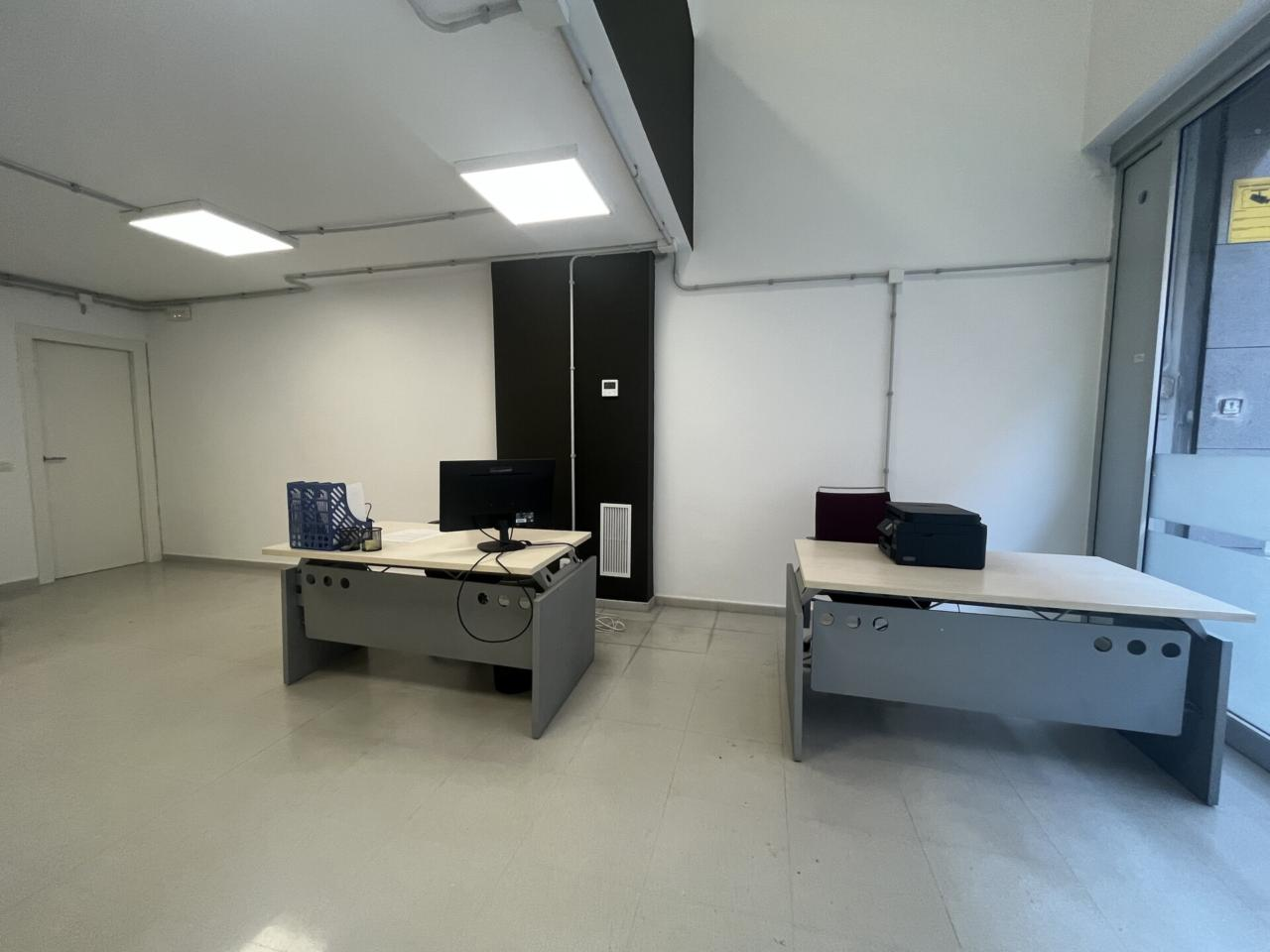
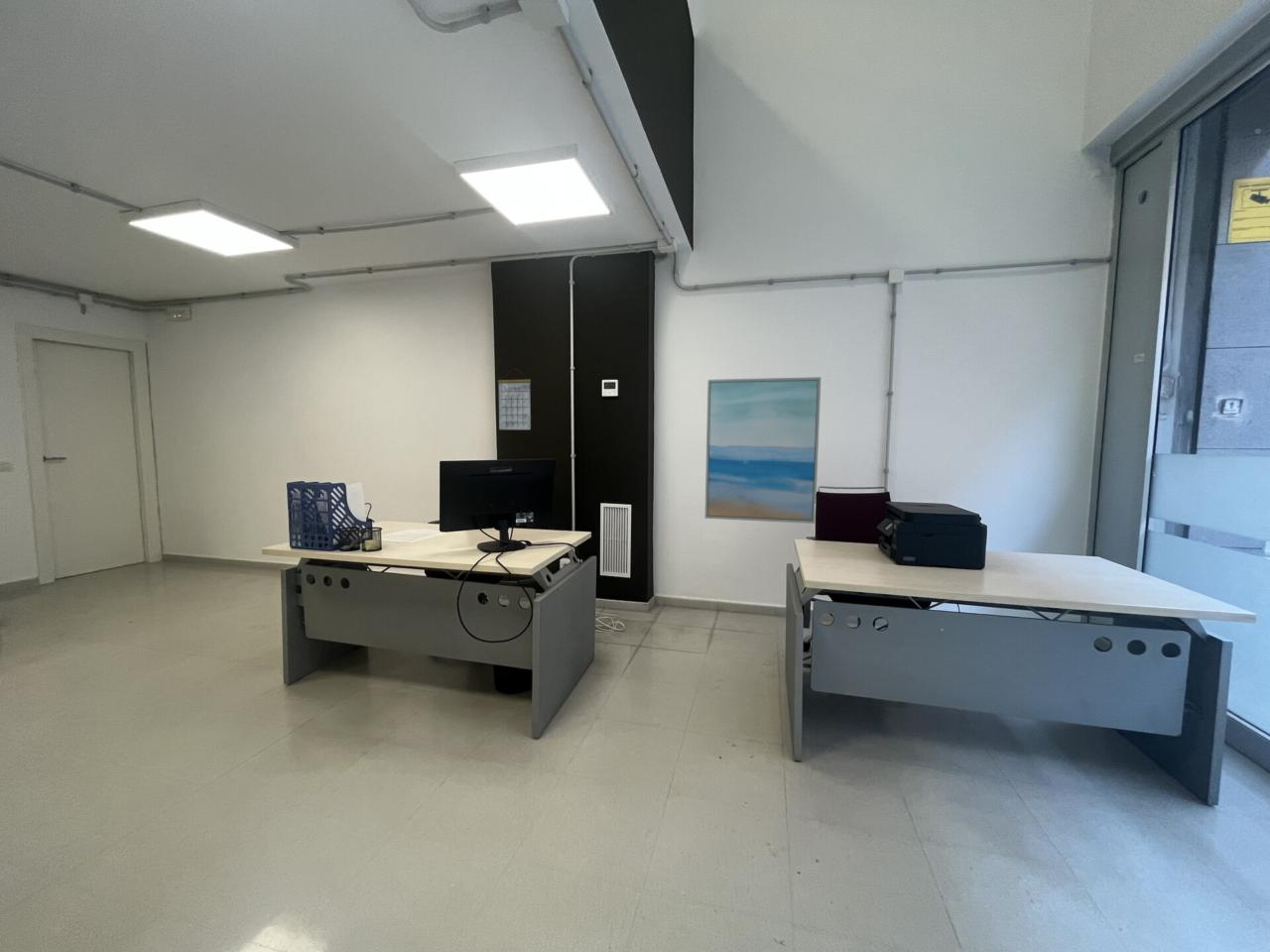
+ calendar (514, 399)
+ wall art (760, 450)
